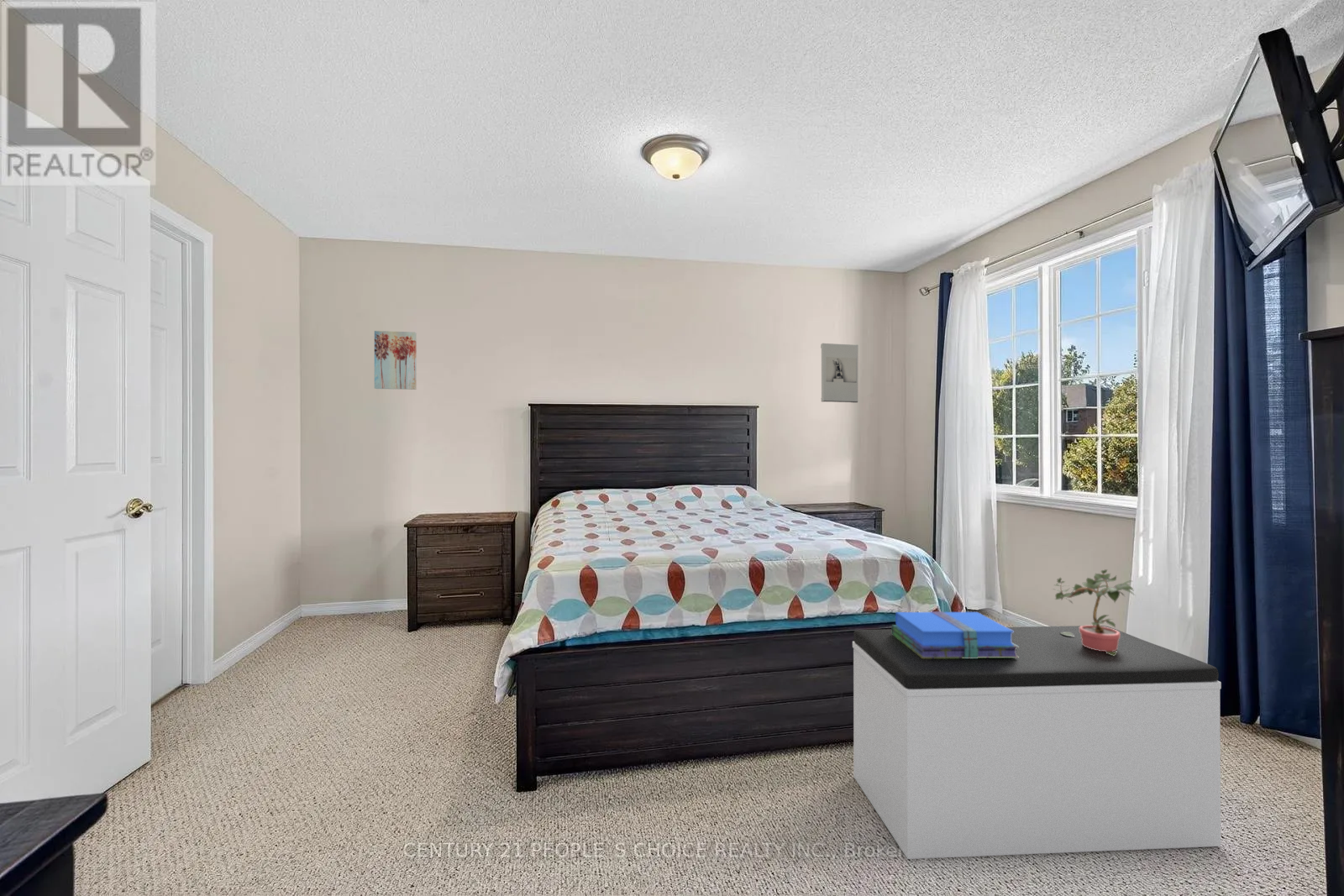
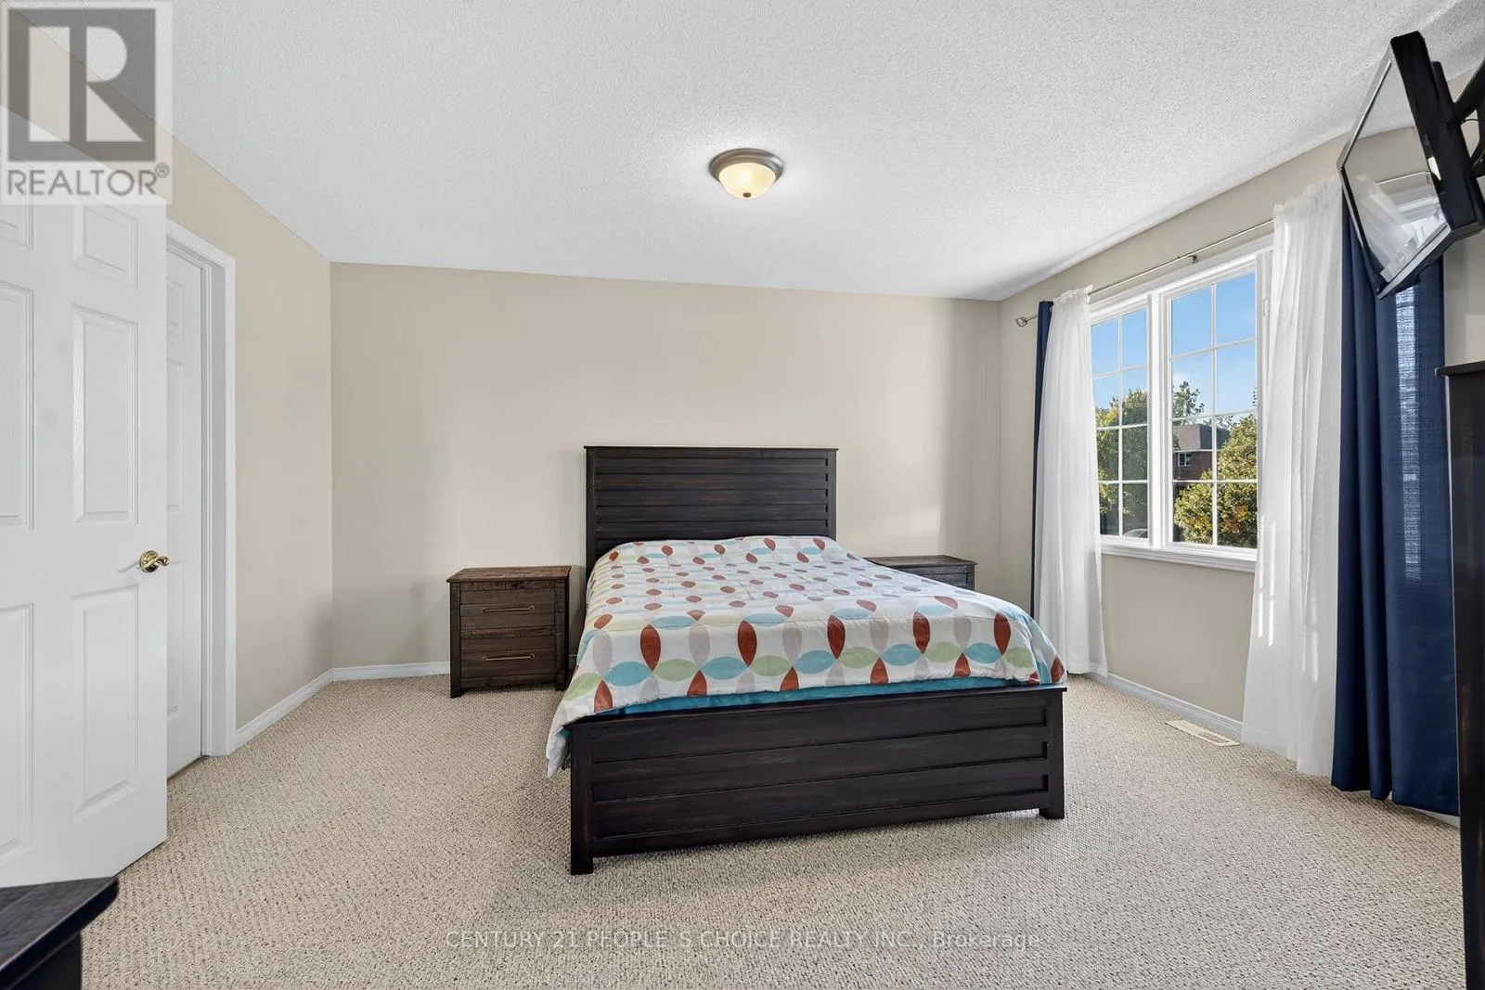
- bench (1019, 726)
- books (951, 632)
- wall sculpture (839, 373)
- wall art (395, 360)
- potted plant (1095, 605)
